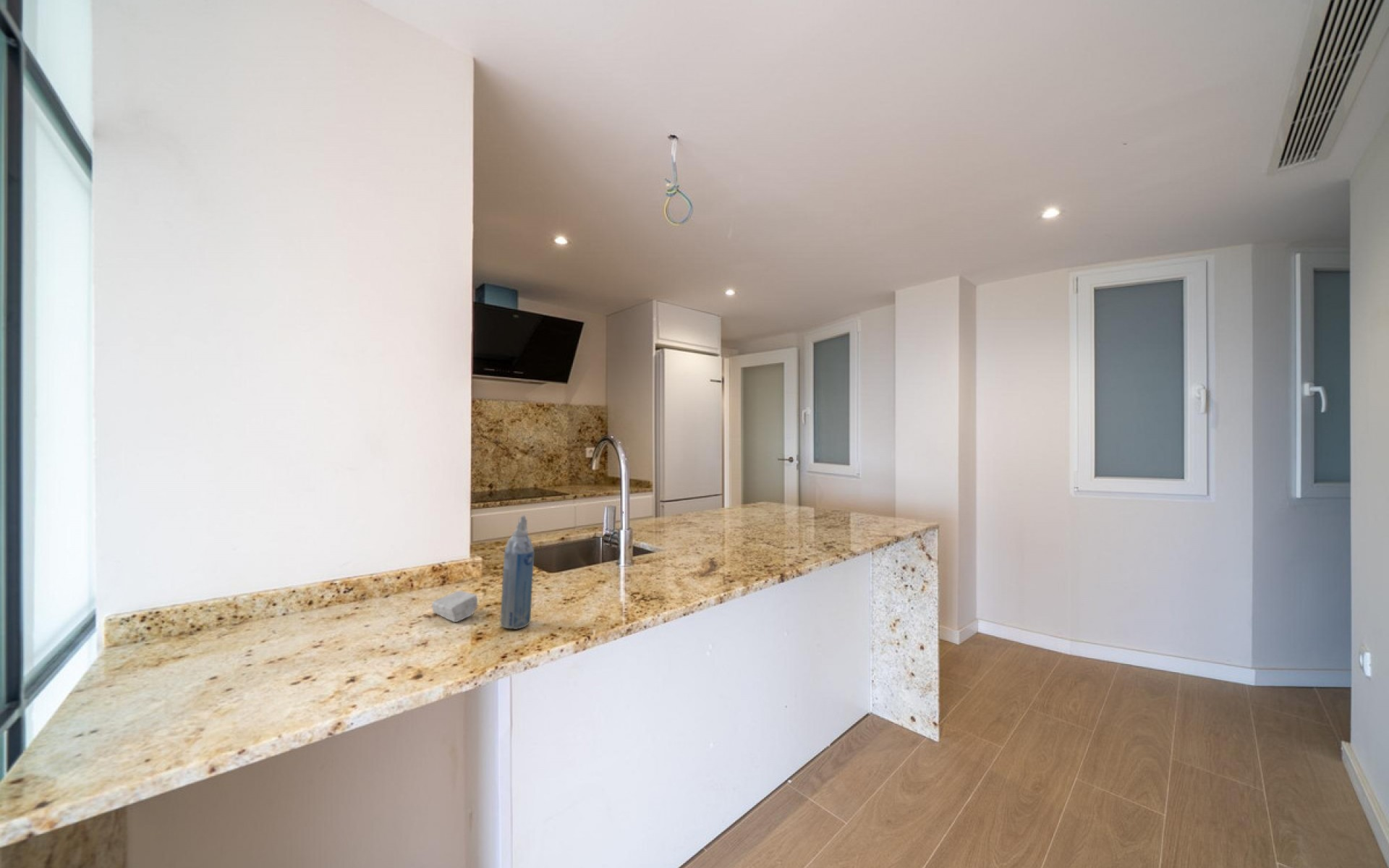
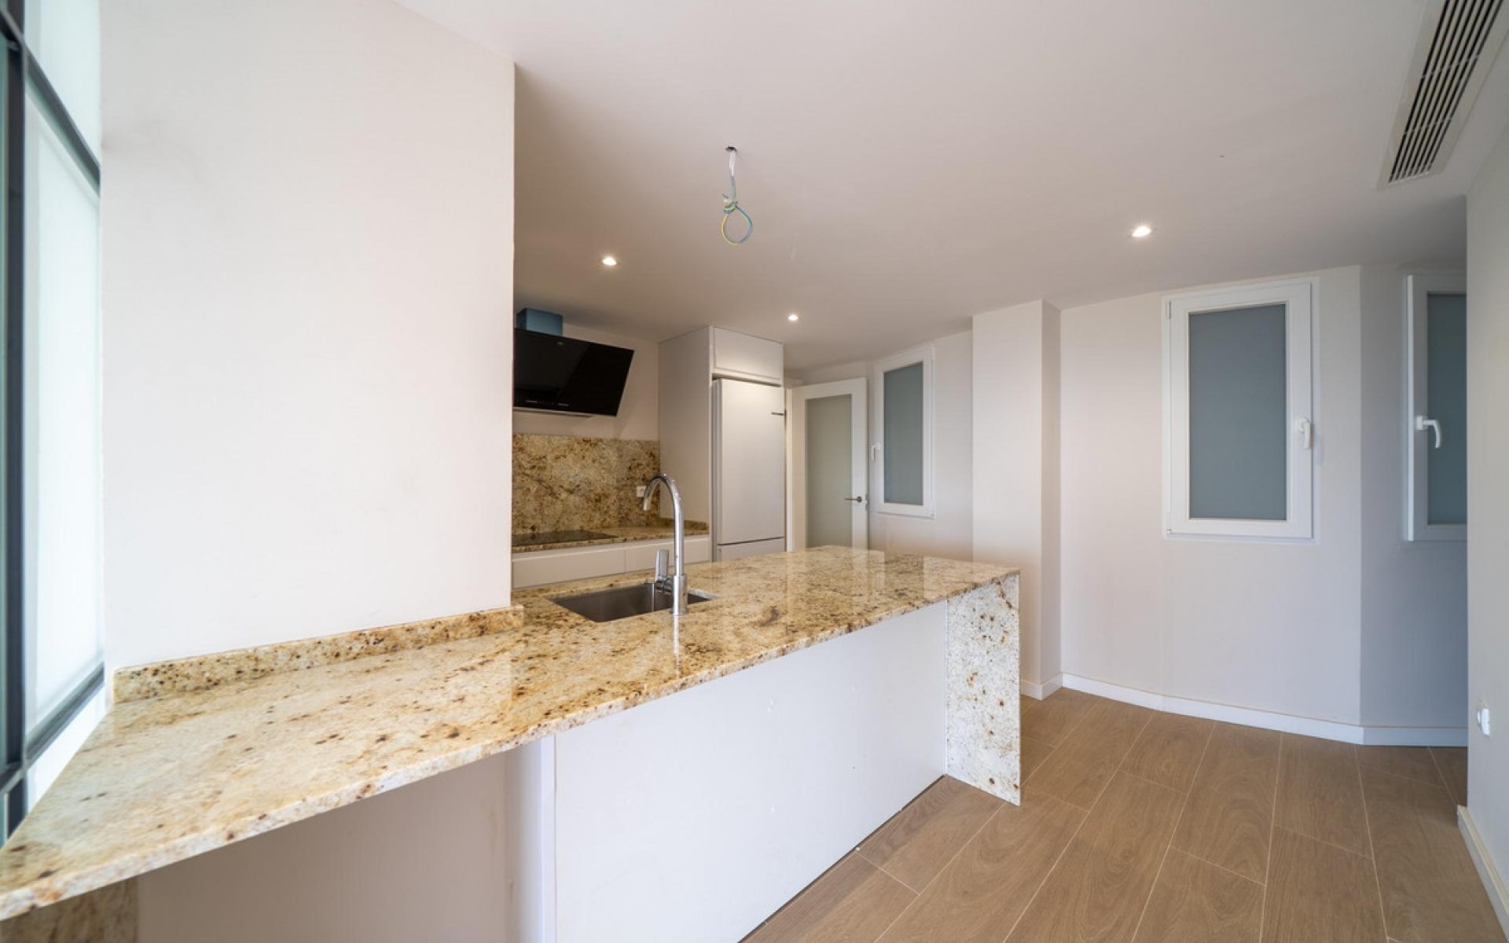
- soap bar (455, 603)
- aerosol can (517, 570)
